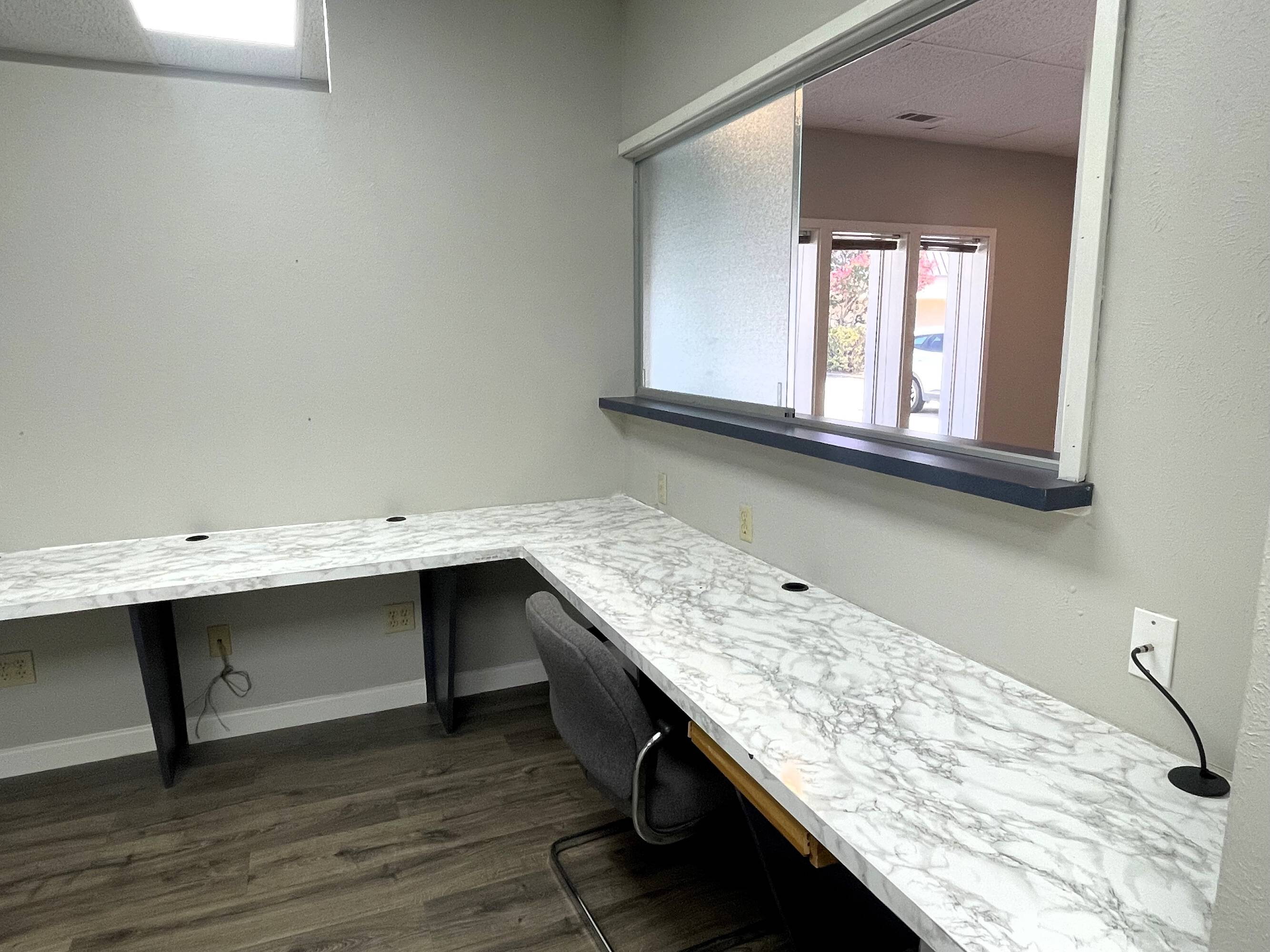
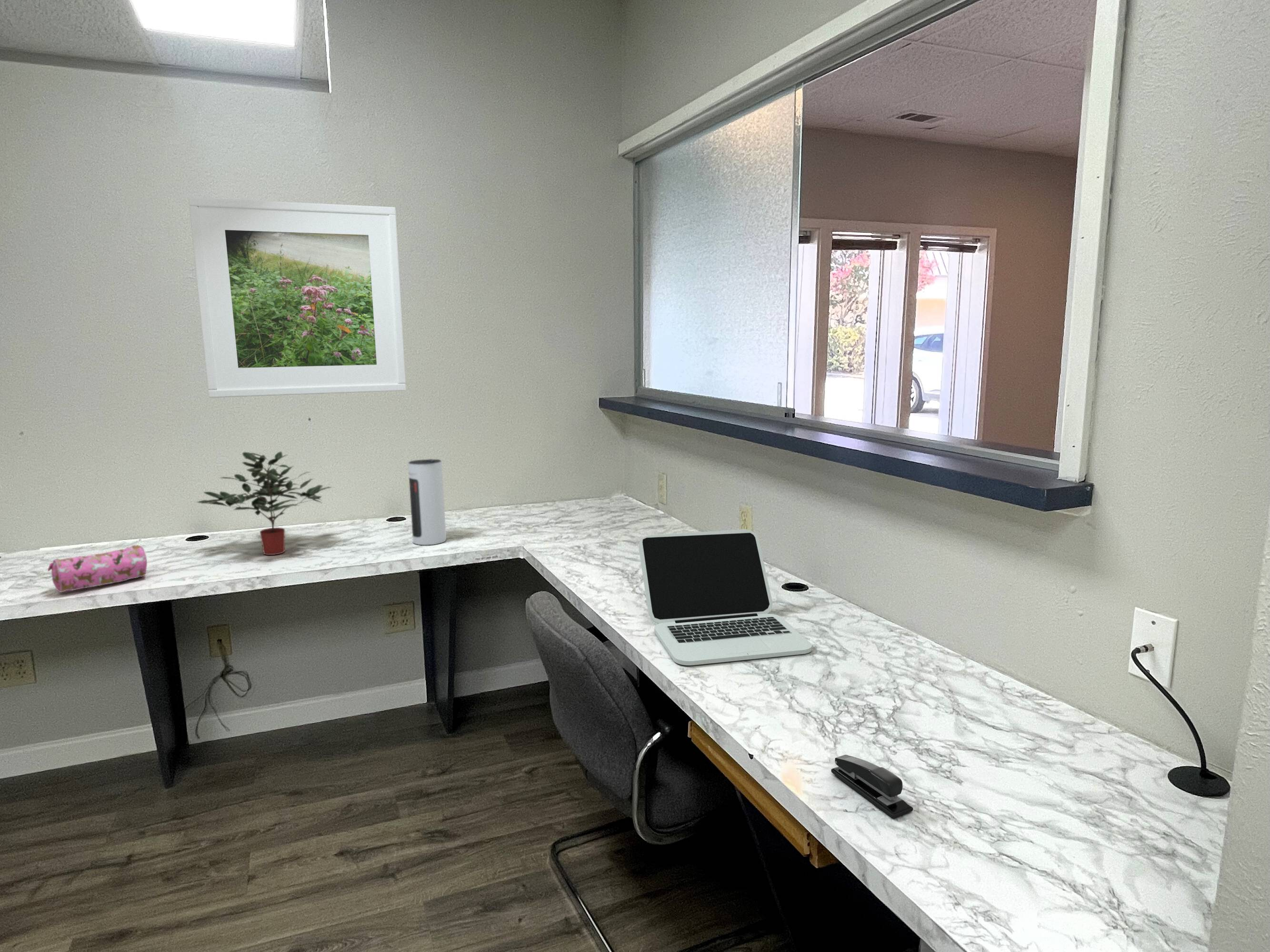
+ stapler (870, 778)
+ laptop (720, 590)
+ potted plant (270, 501)
+ speaker (427, 501)
+ pencil case (99, 568)
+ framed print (304, 300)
